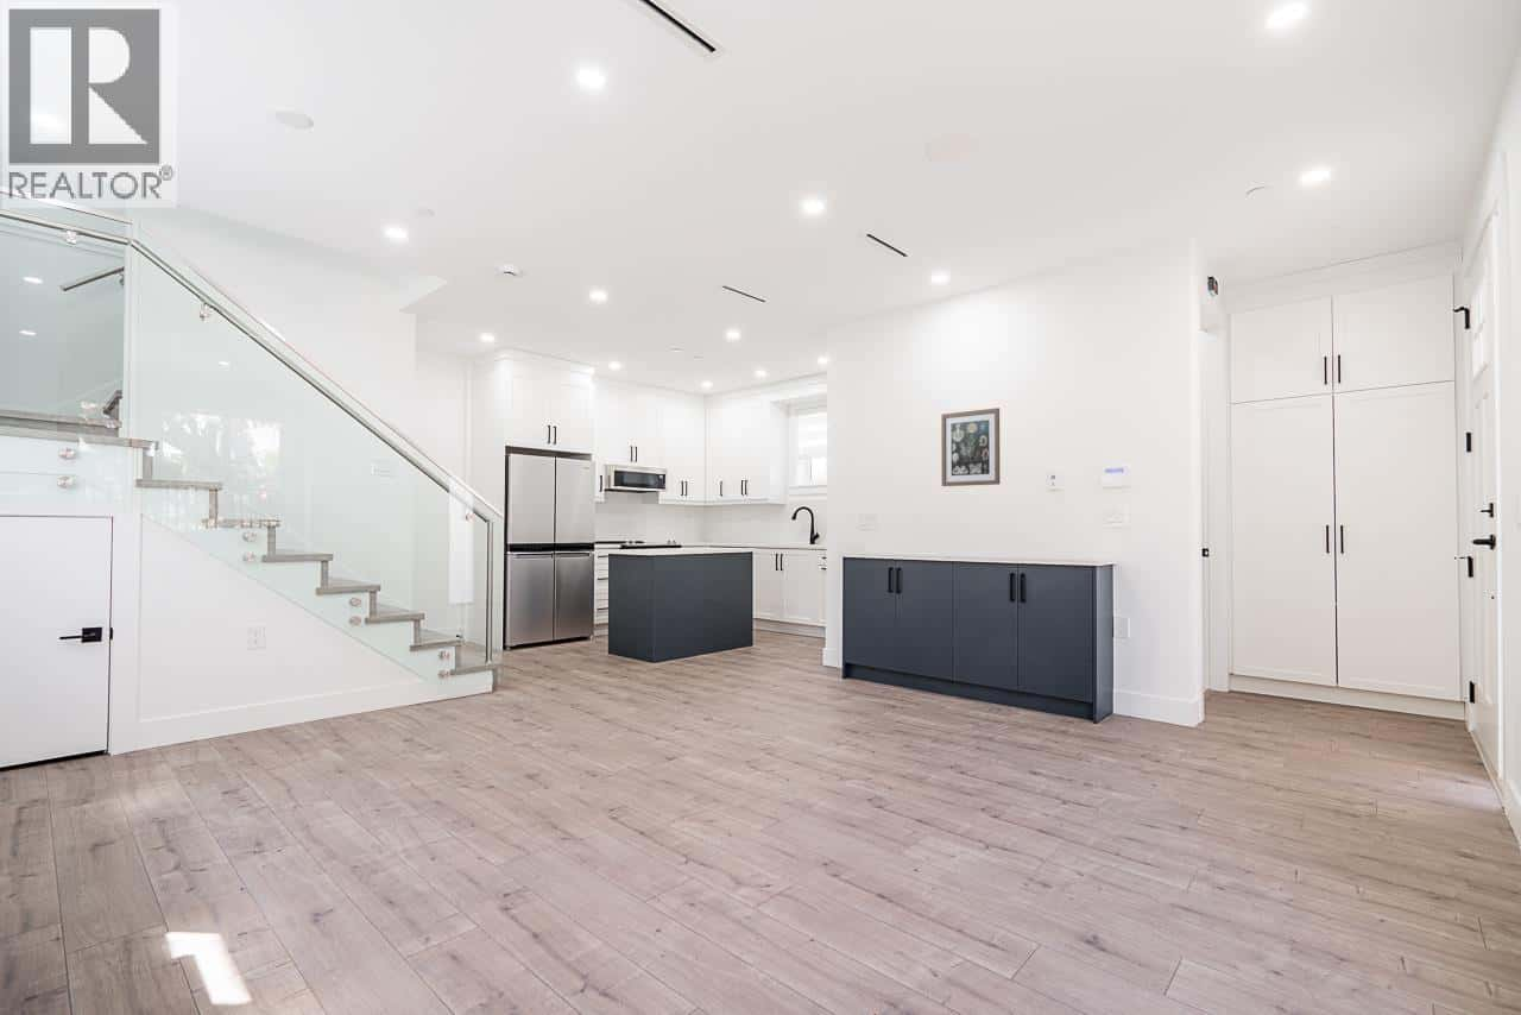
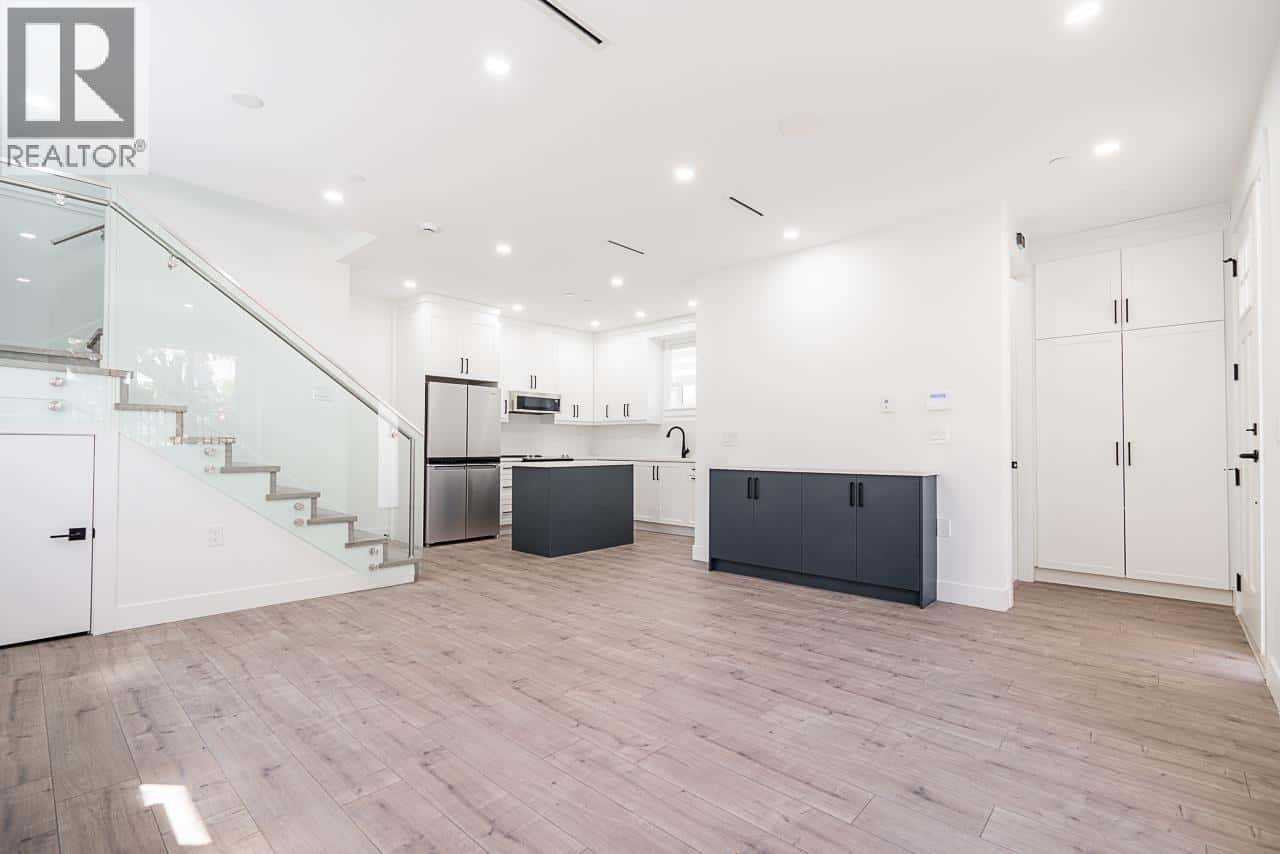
- wall art (970, 448)
